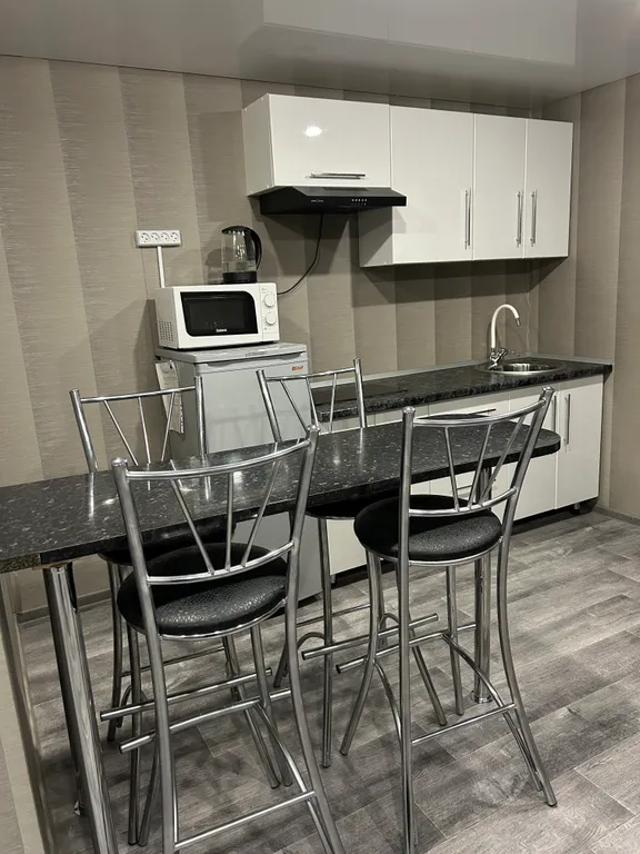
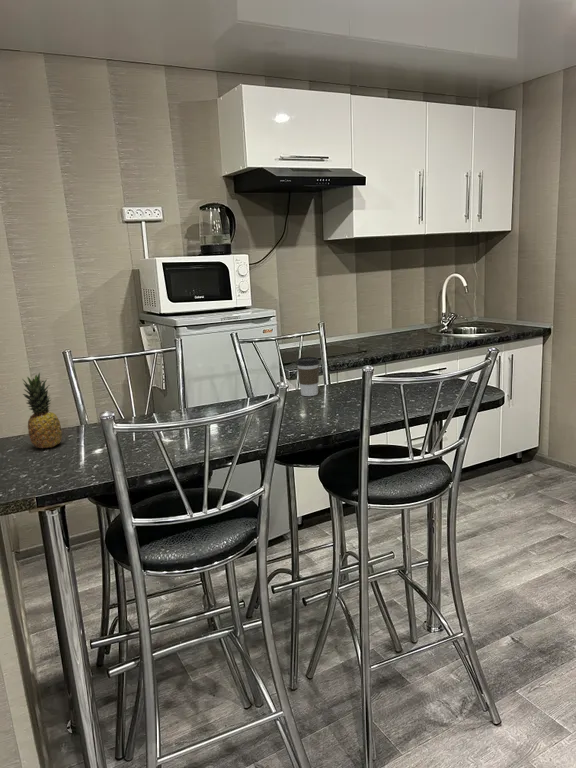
+ fruit (41, 409)
+ coffee cup (308, 376)
